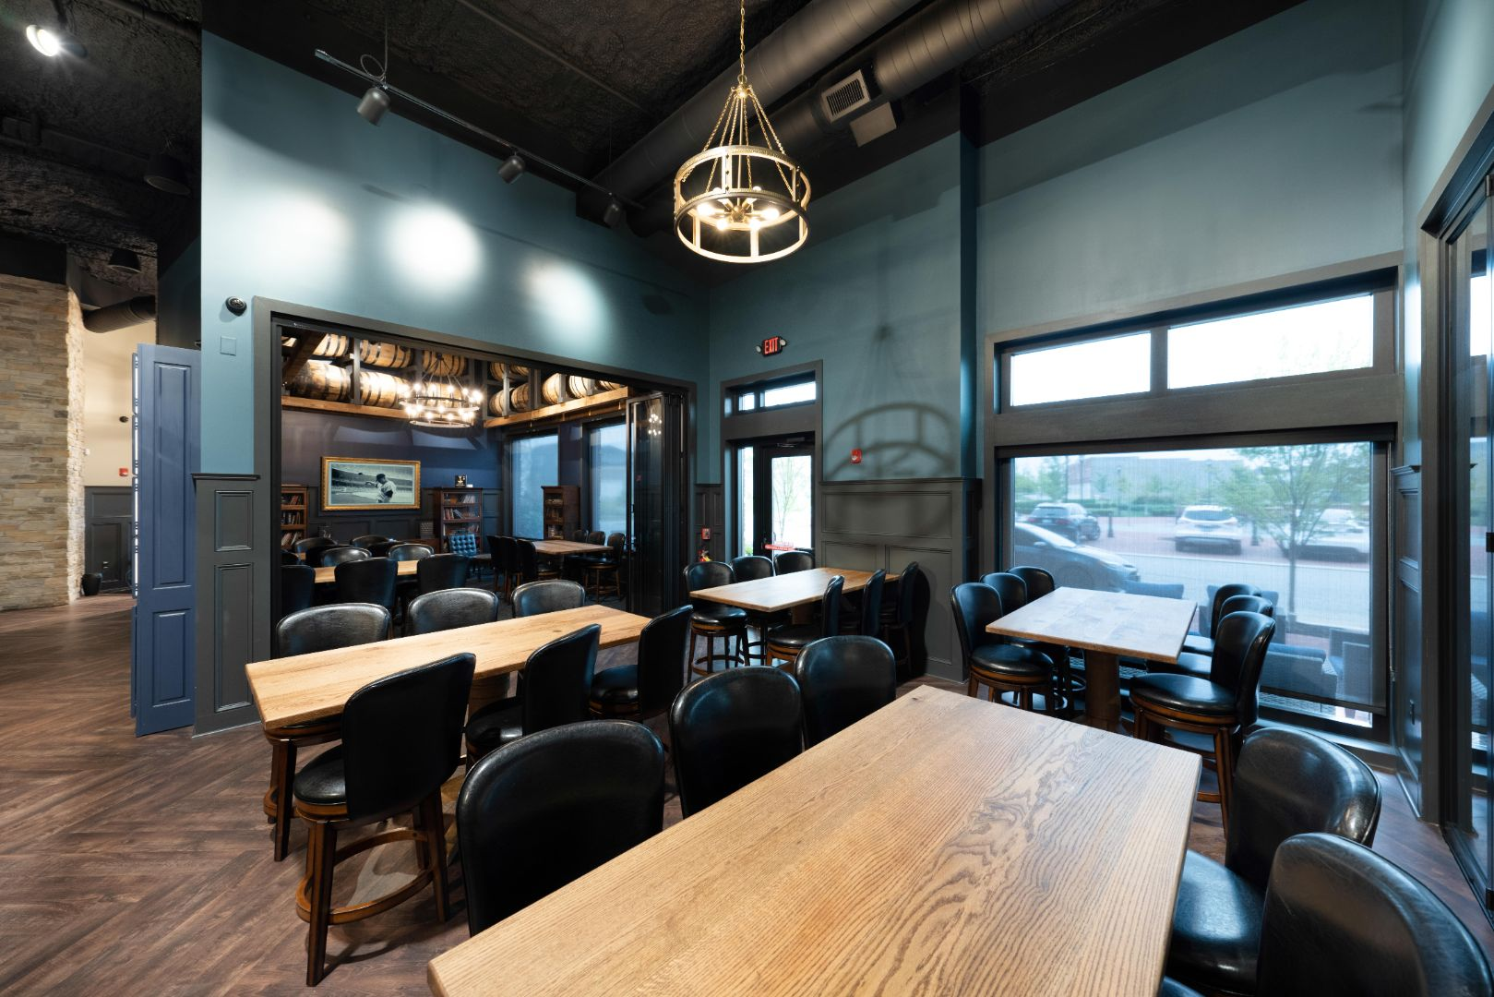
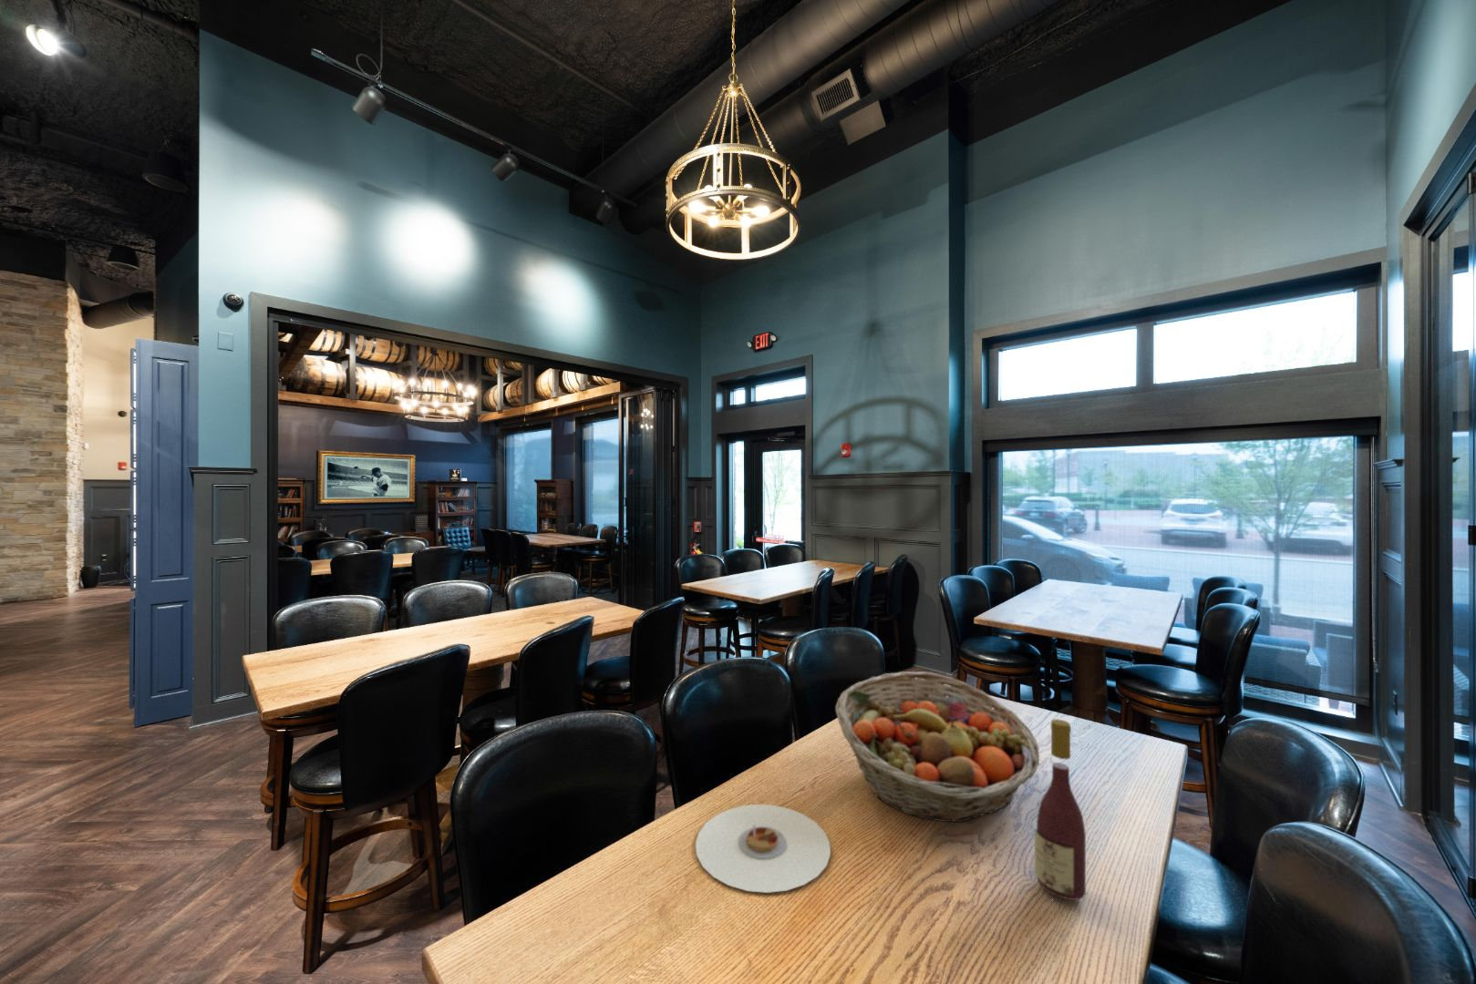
+ fruit basket (933, 739)
+ plate (762, 837)
+ wine bottle (1061, 805)
